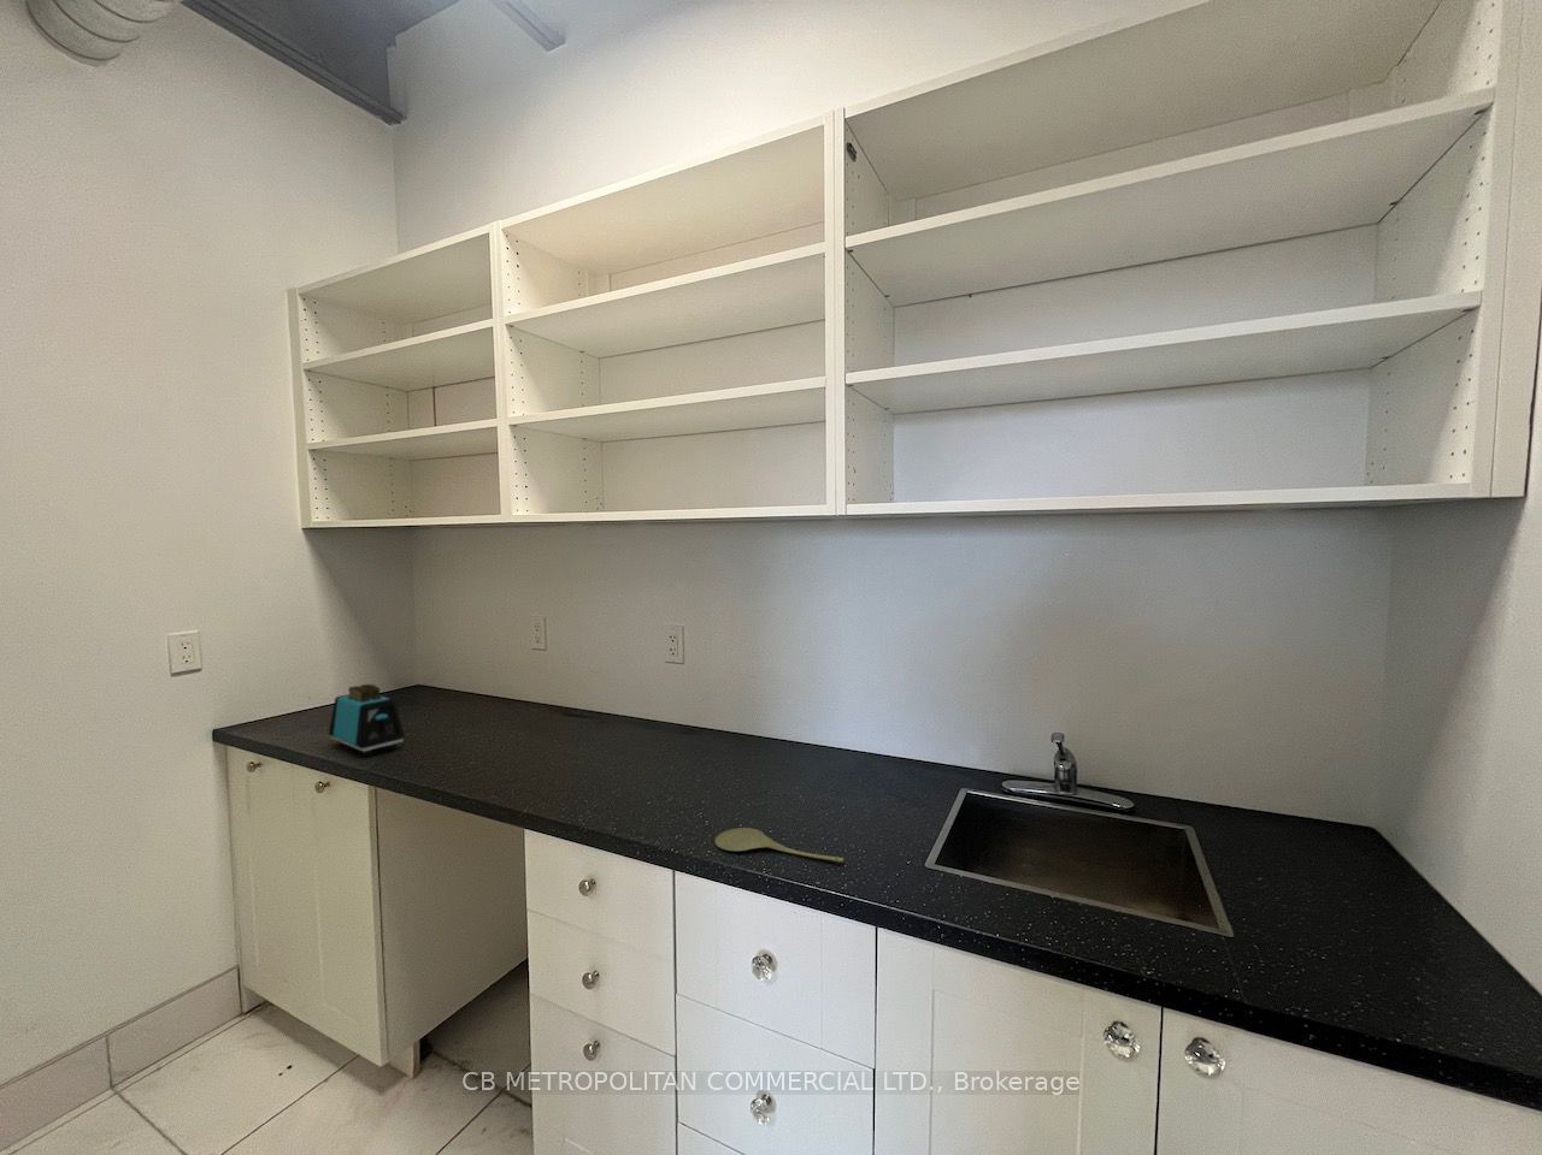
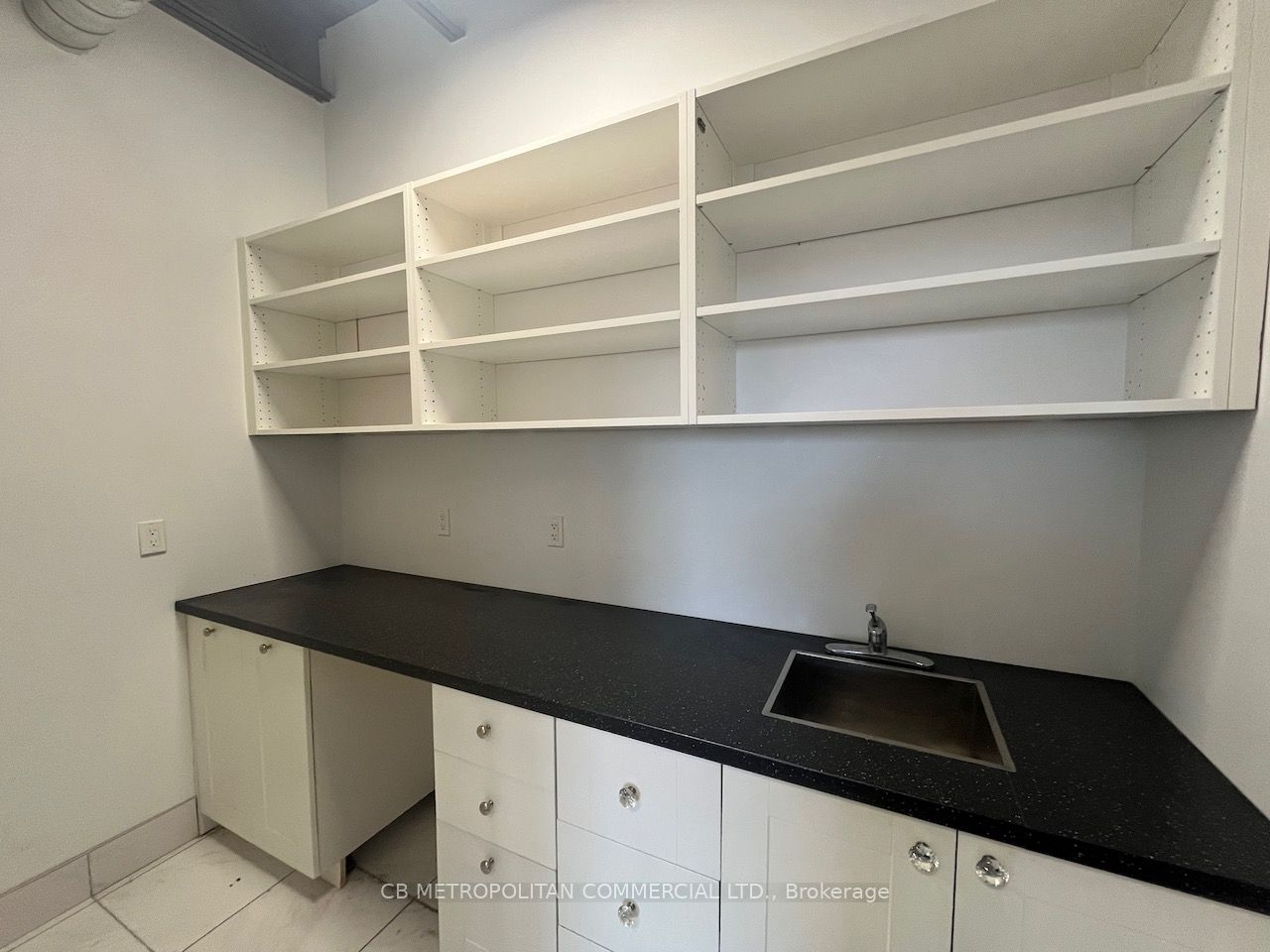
- spoon (777, 846)
- toaster (365, 716)
